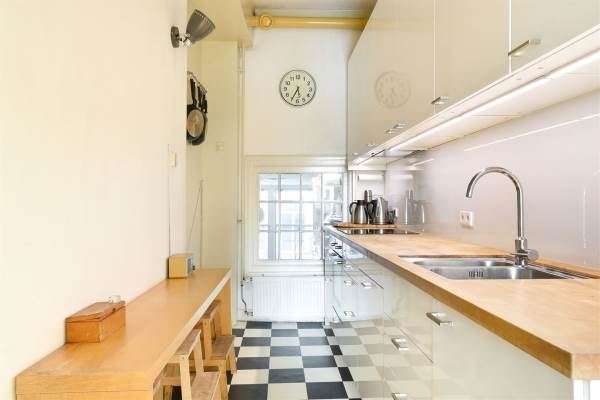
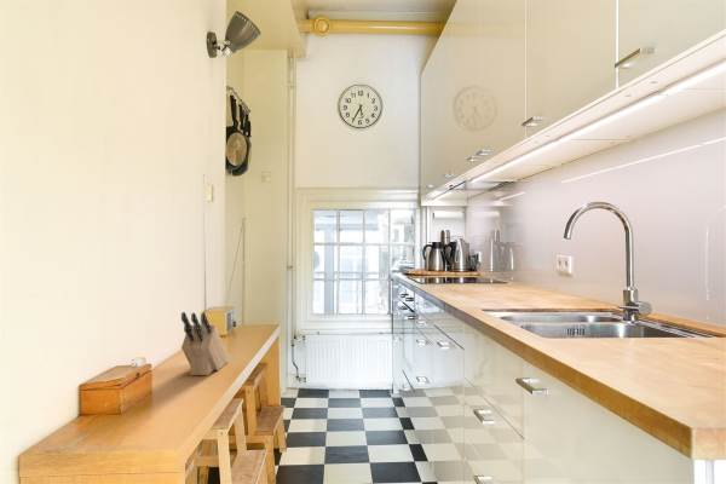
+ knife block (204, 339)
